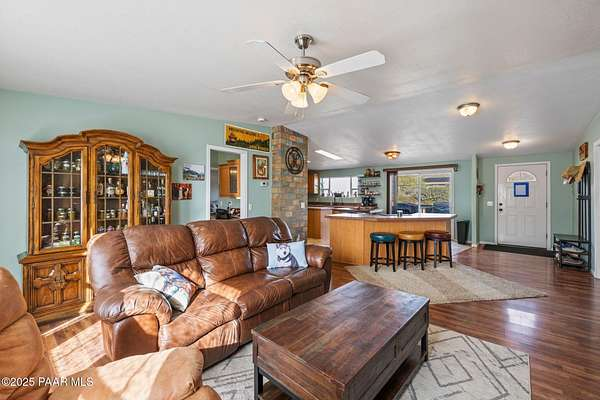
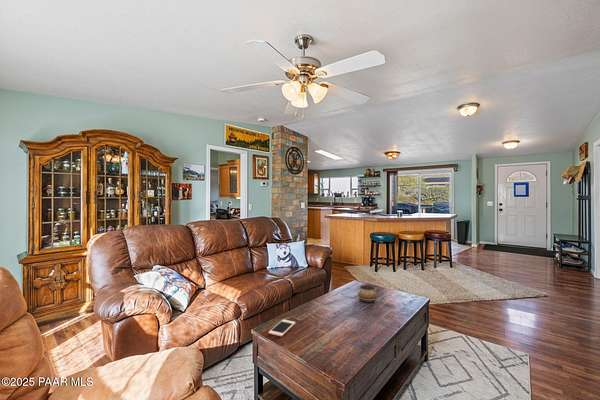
+ decorative bowl (367, 293)
+ cell phone (282, 327)
